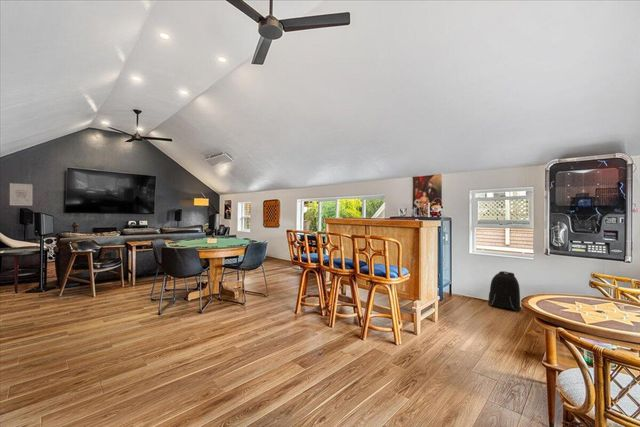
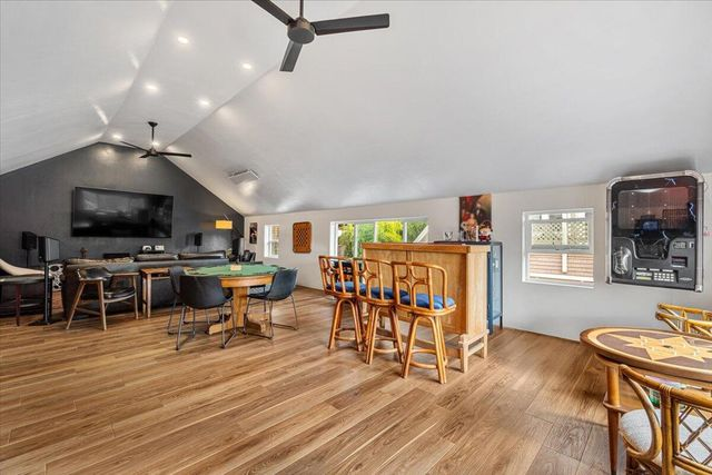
- backpack (504, 288)
- wall art (21, 194)
